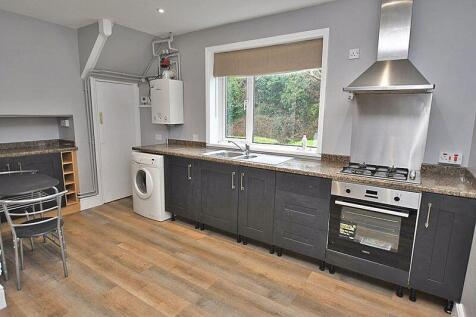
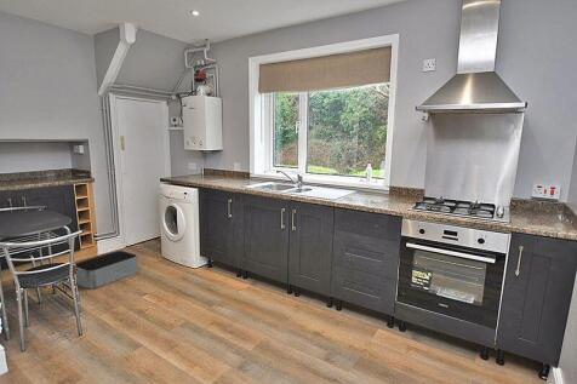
+ storage bin (107, 268)
